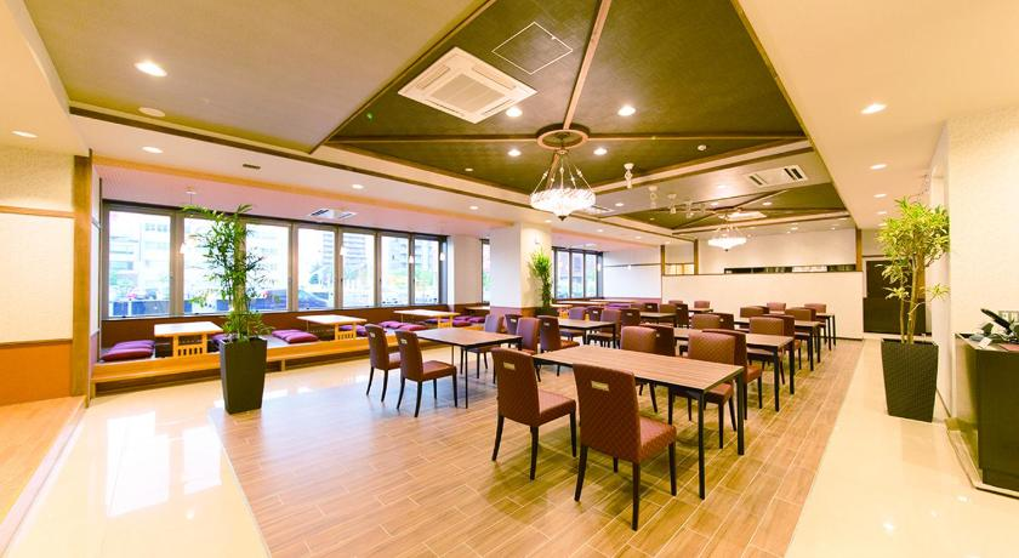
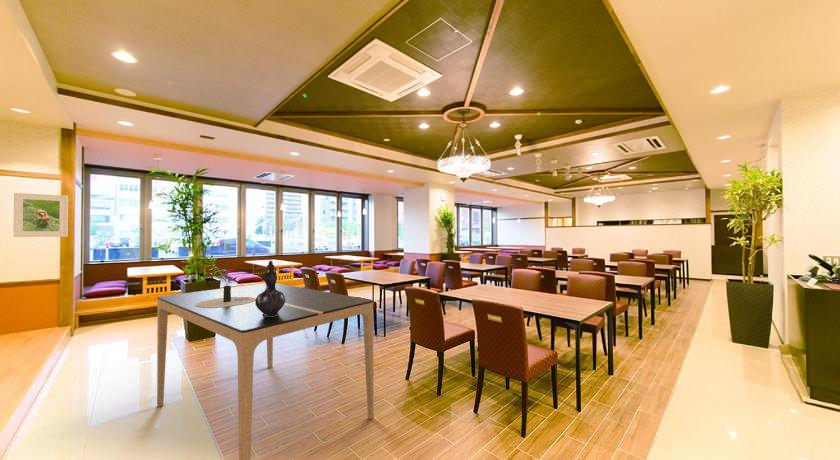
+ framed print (41, 215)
+ potted flower (226, 285)
+ decorative vase (270, 287)
+ dining table (267, 354)
